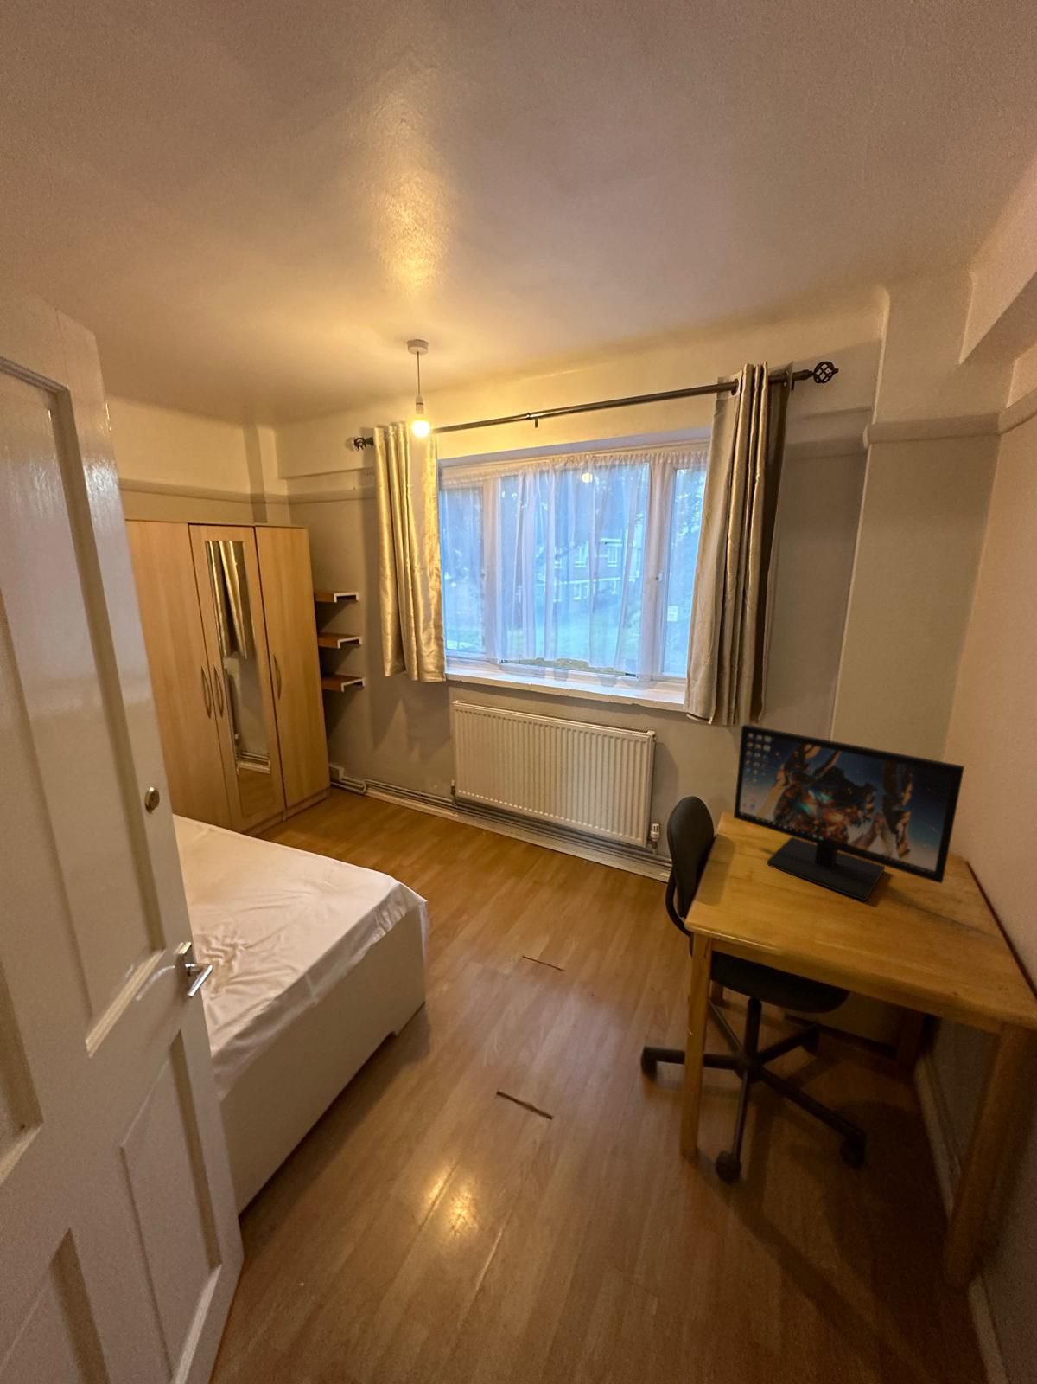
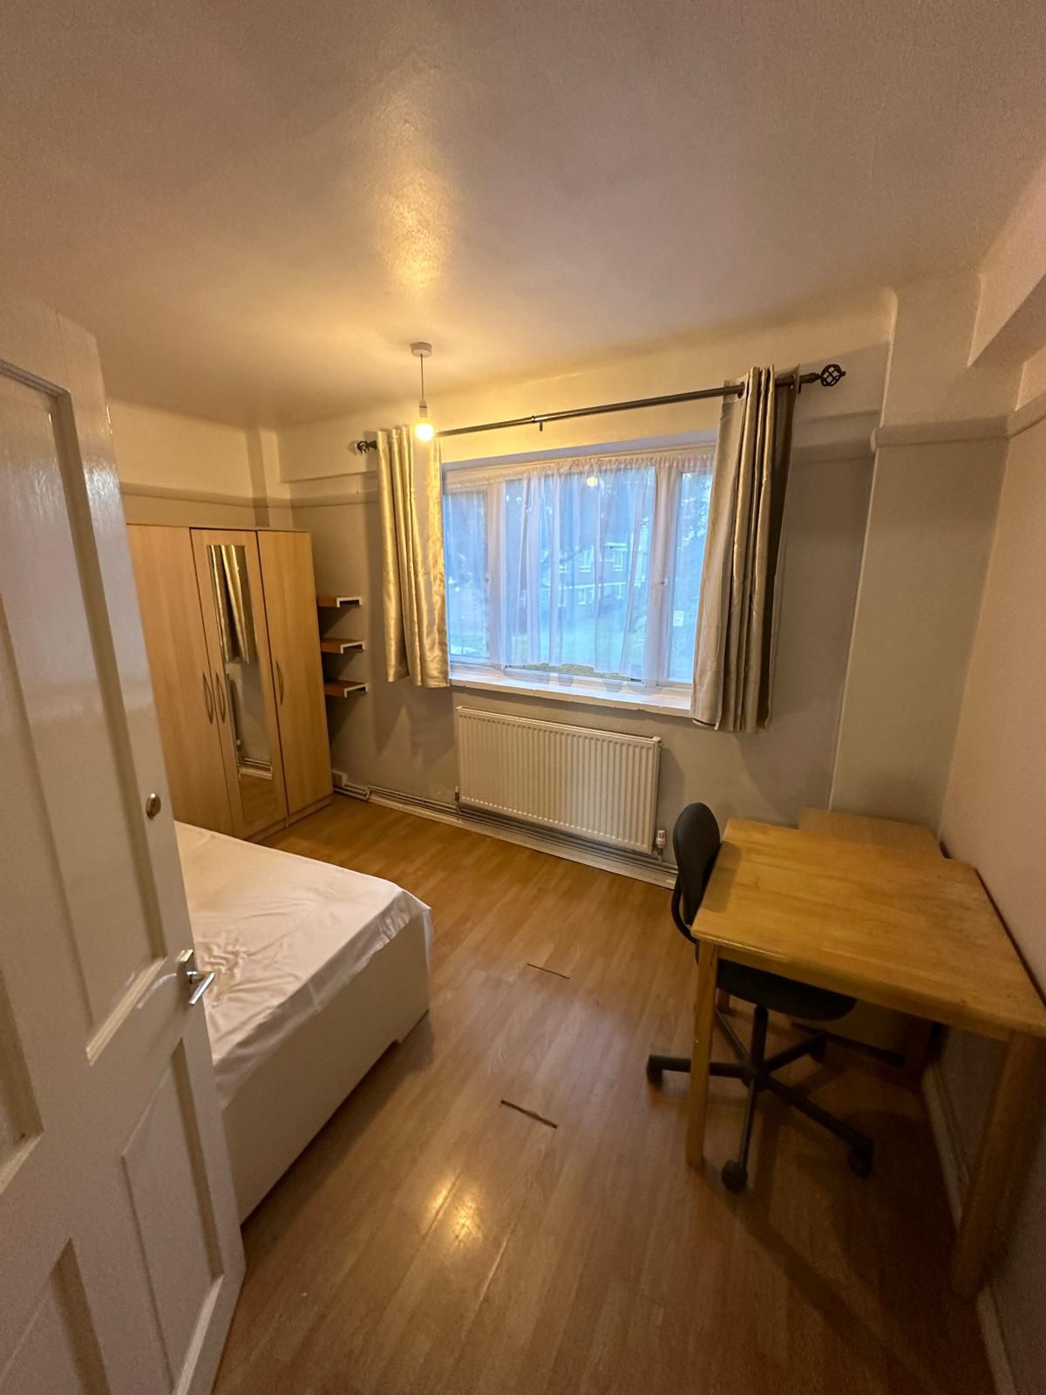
- computer monitor (833, 806)
